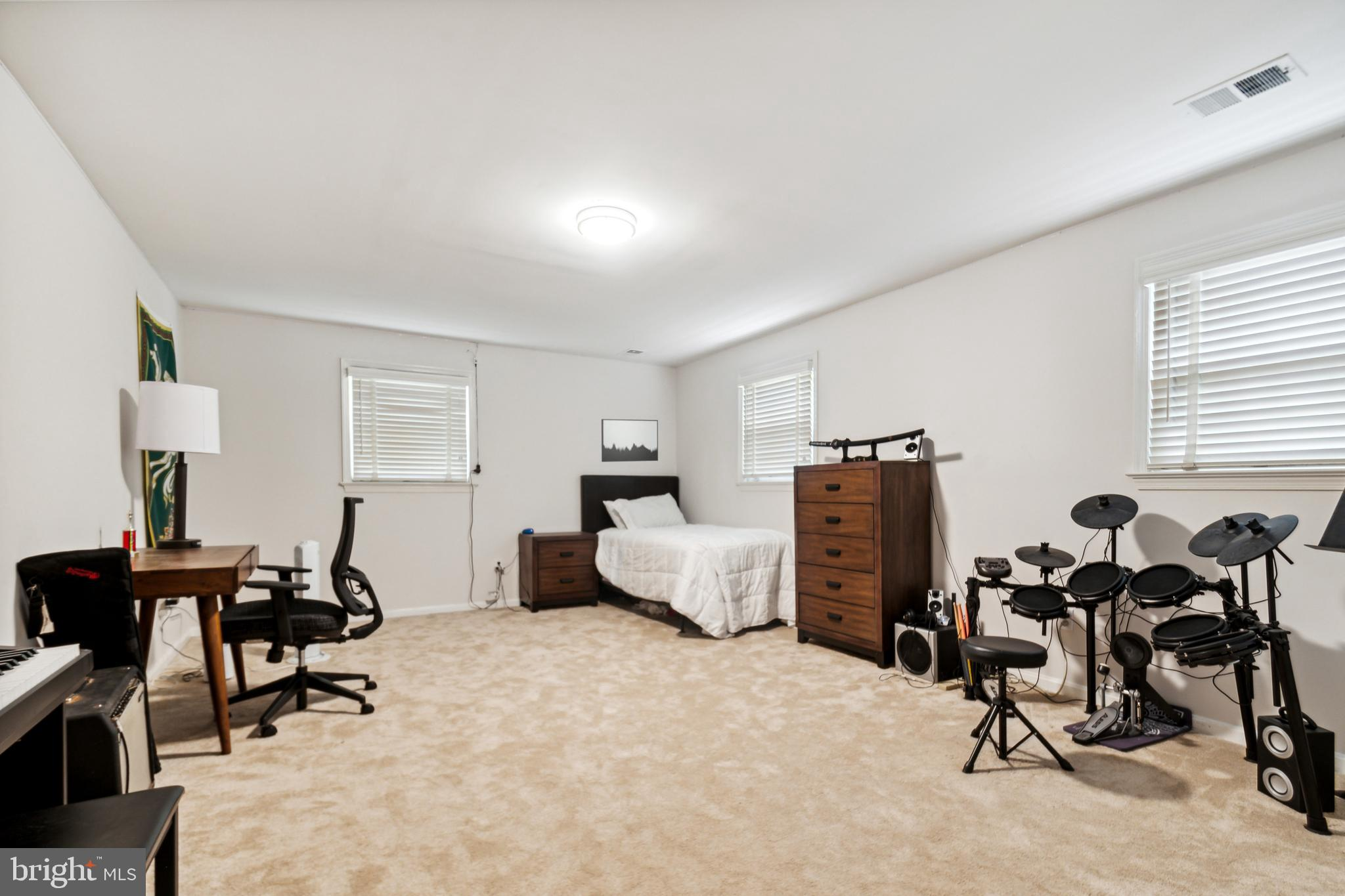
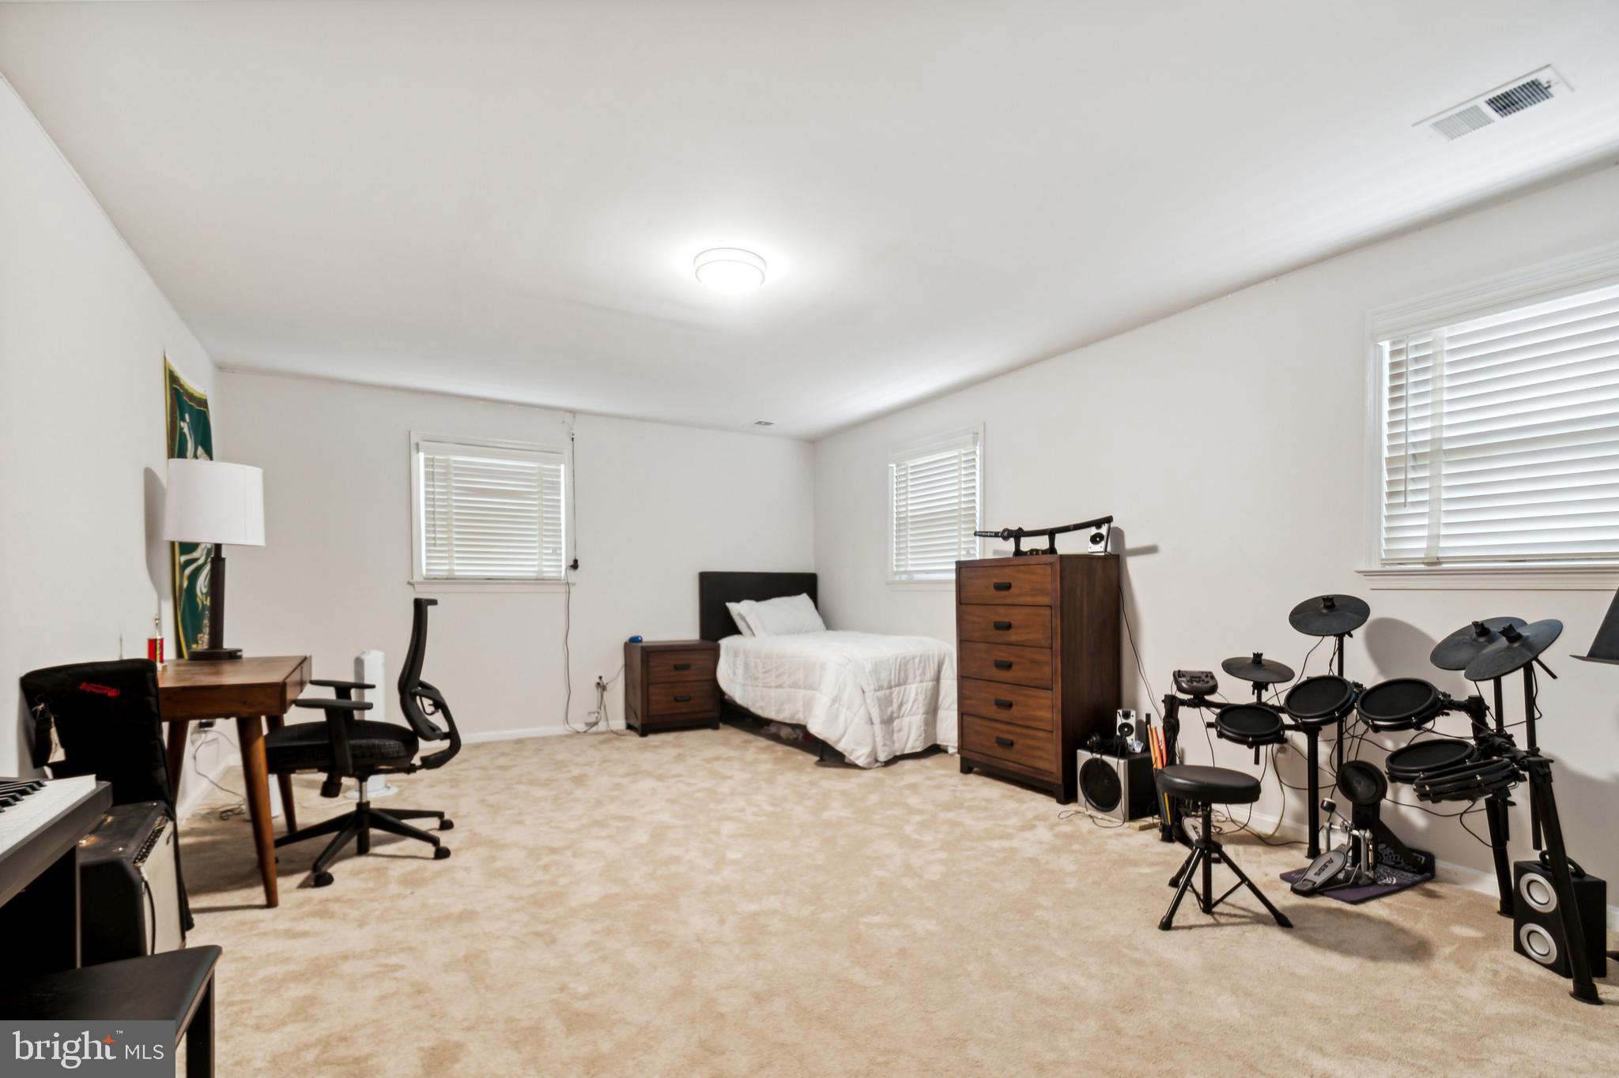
- wall art (630, 440)
